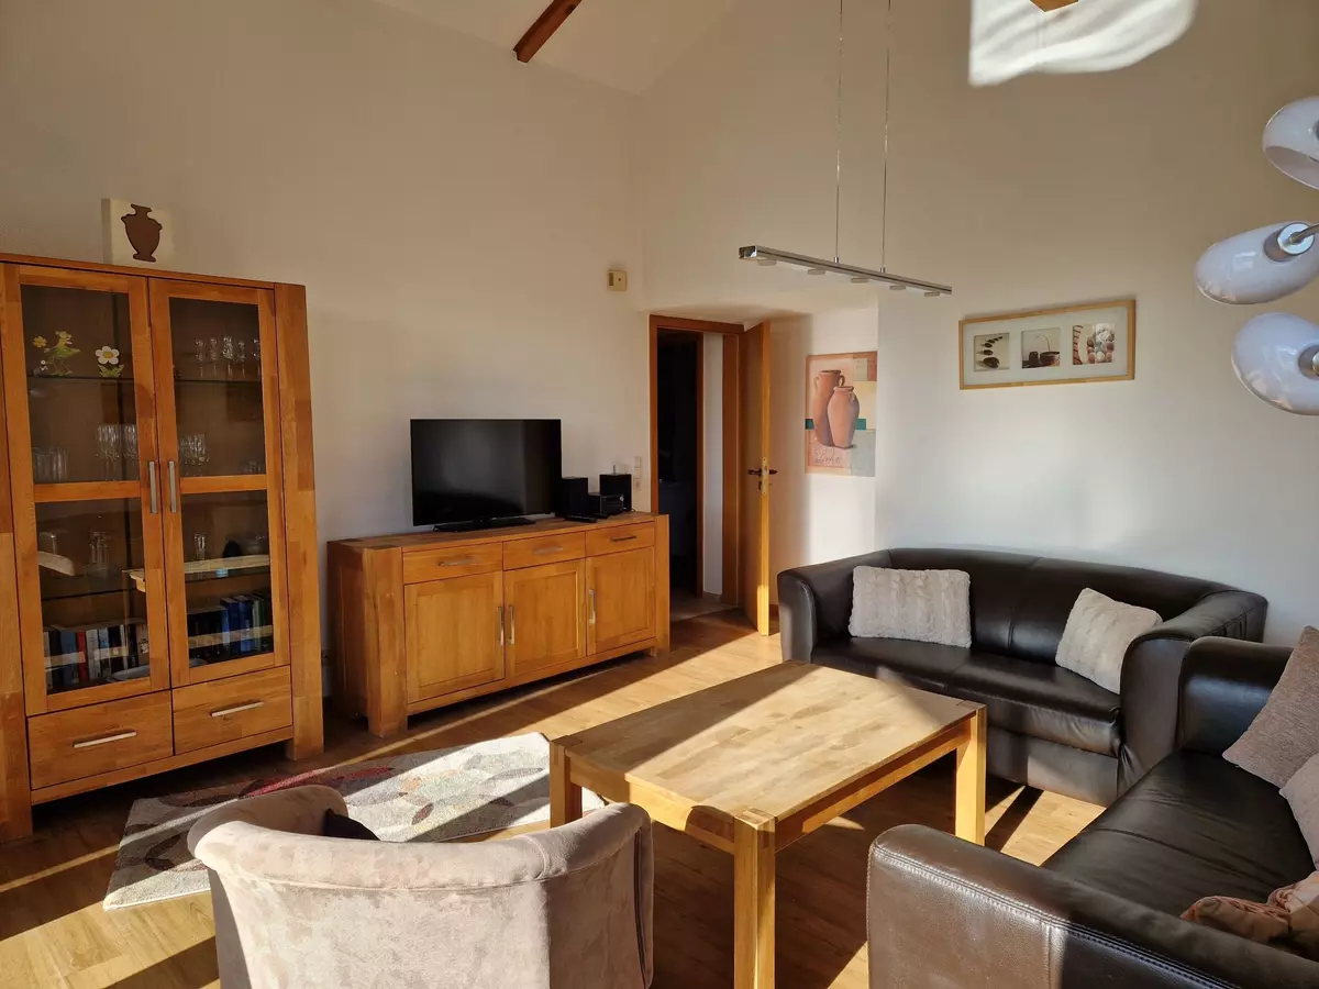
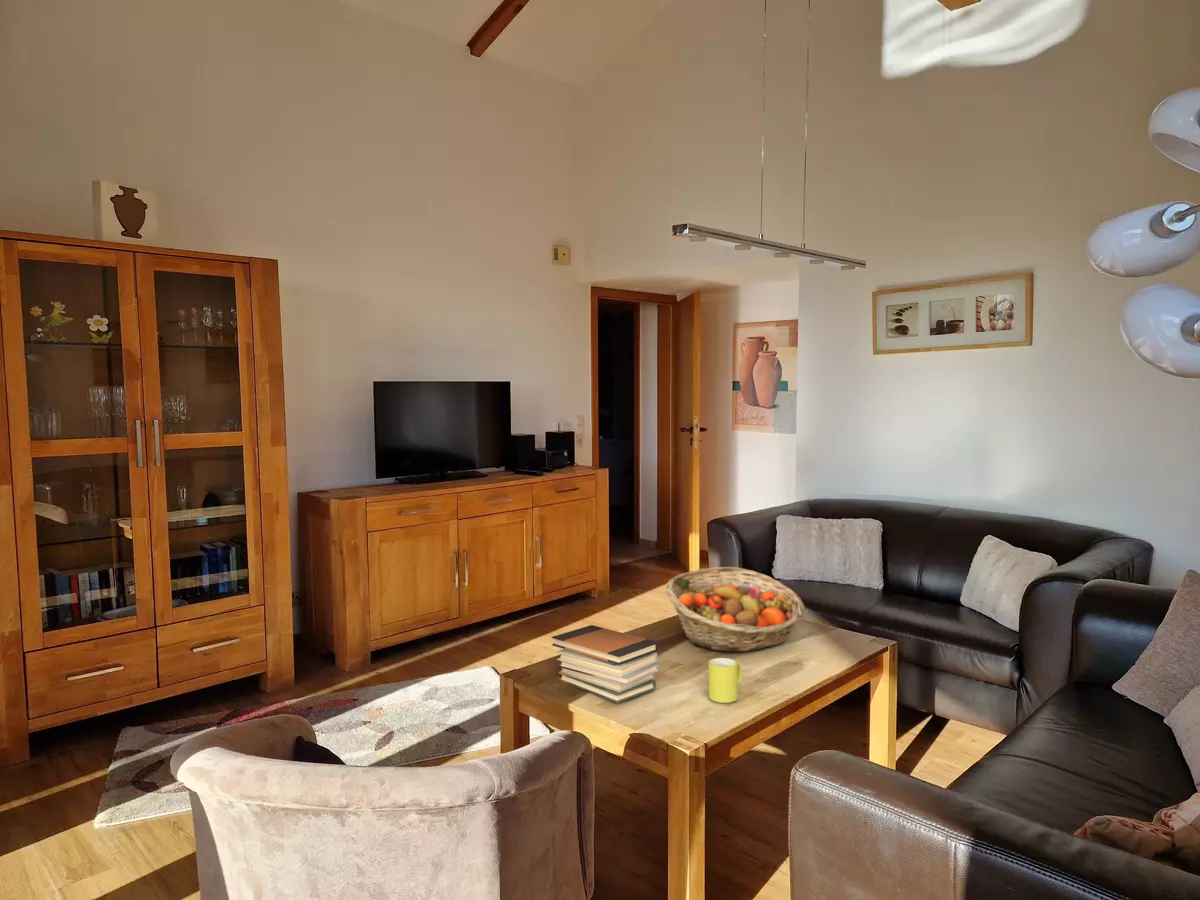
+ mug (727, 678)
+ book stack (606, 662)
+ fruit basket (734, 607)
